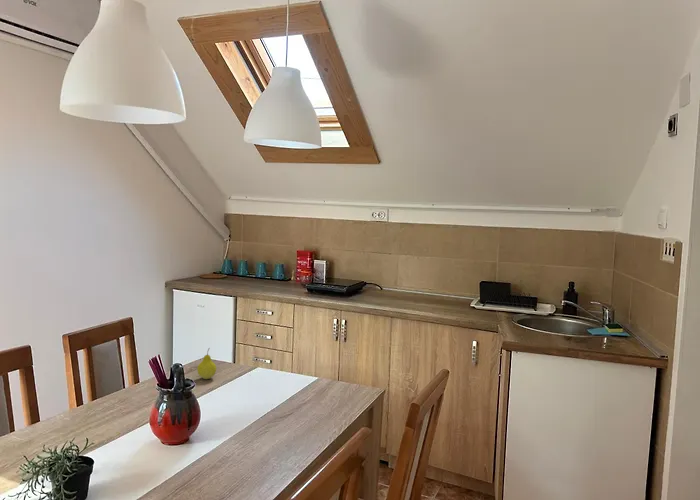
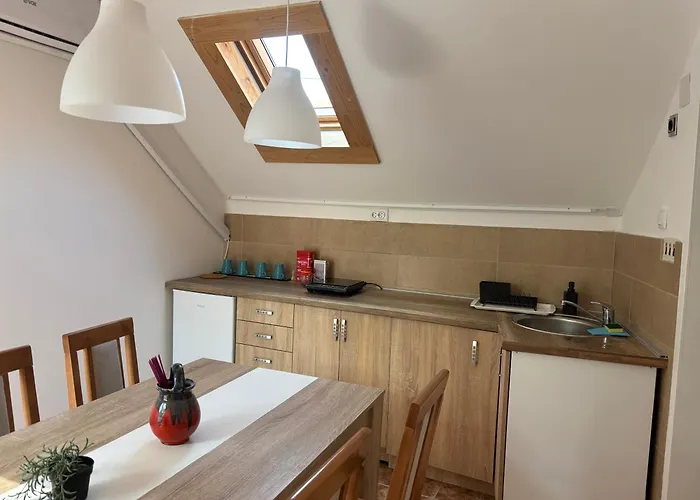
- fruit (207, 362)
